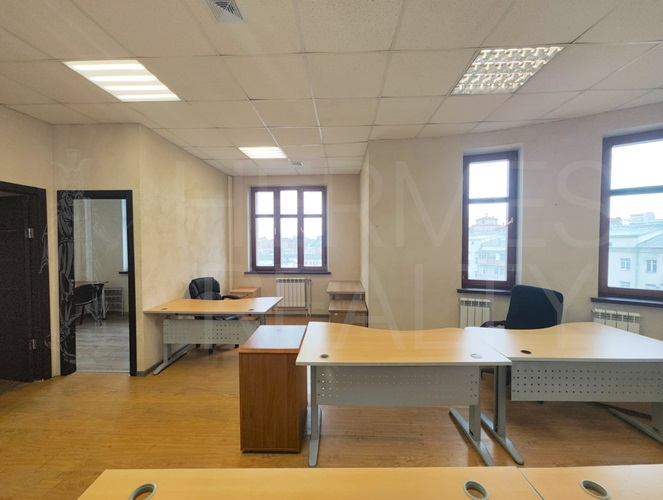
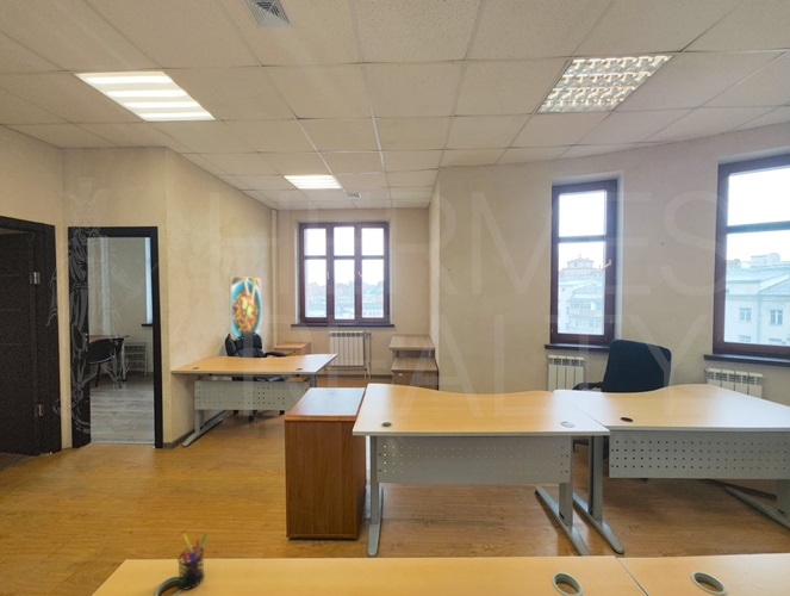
+ pen holder (194, 557)
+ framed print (247, 306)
